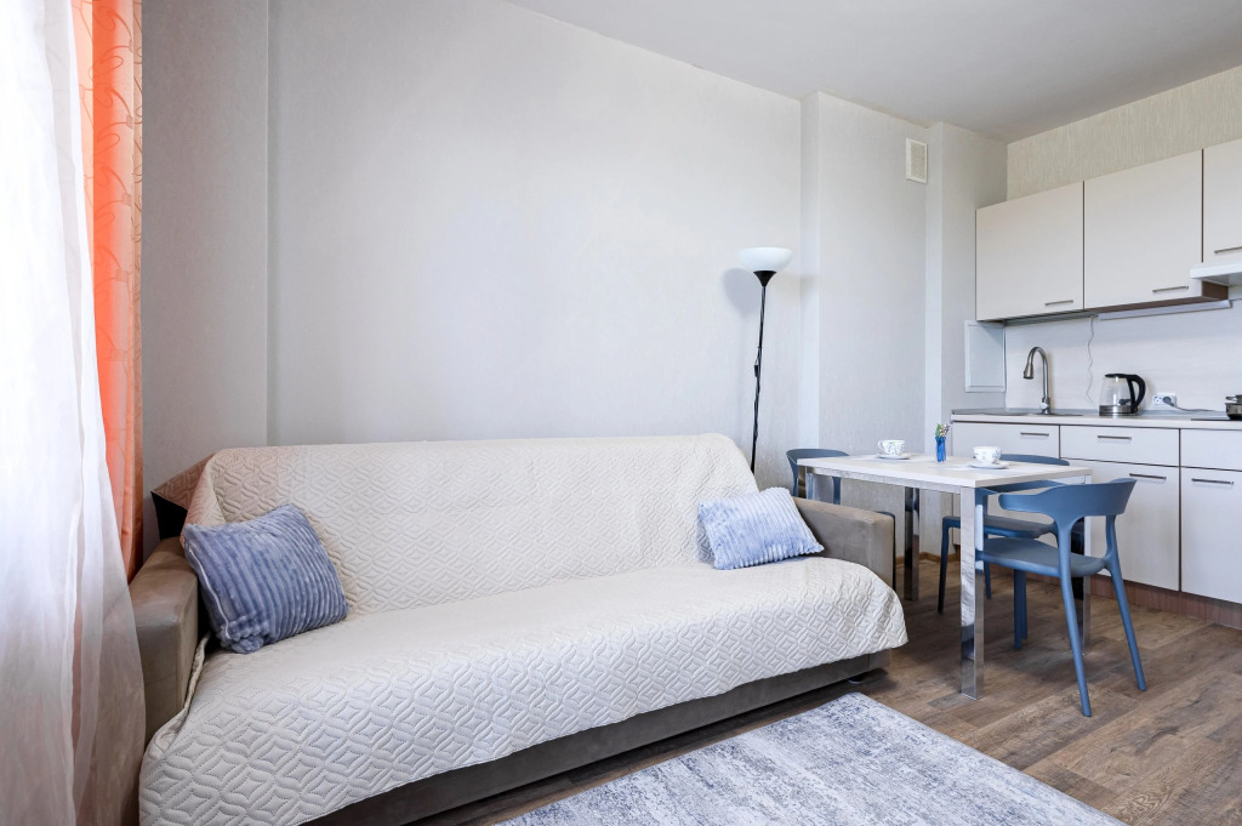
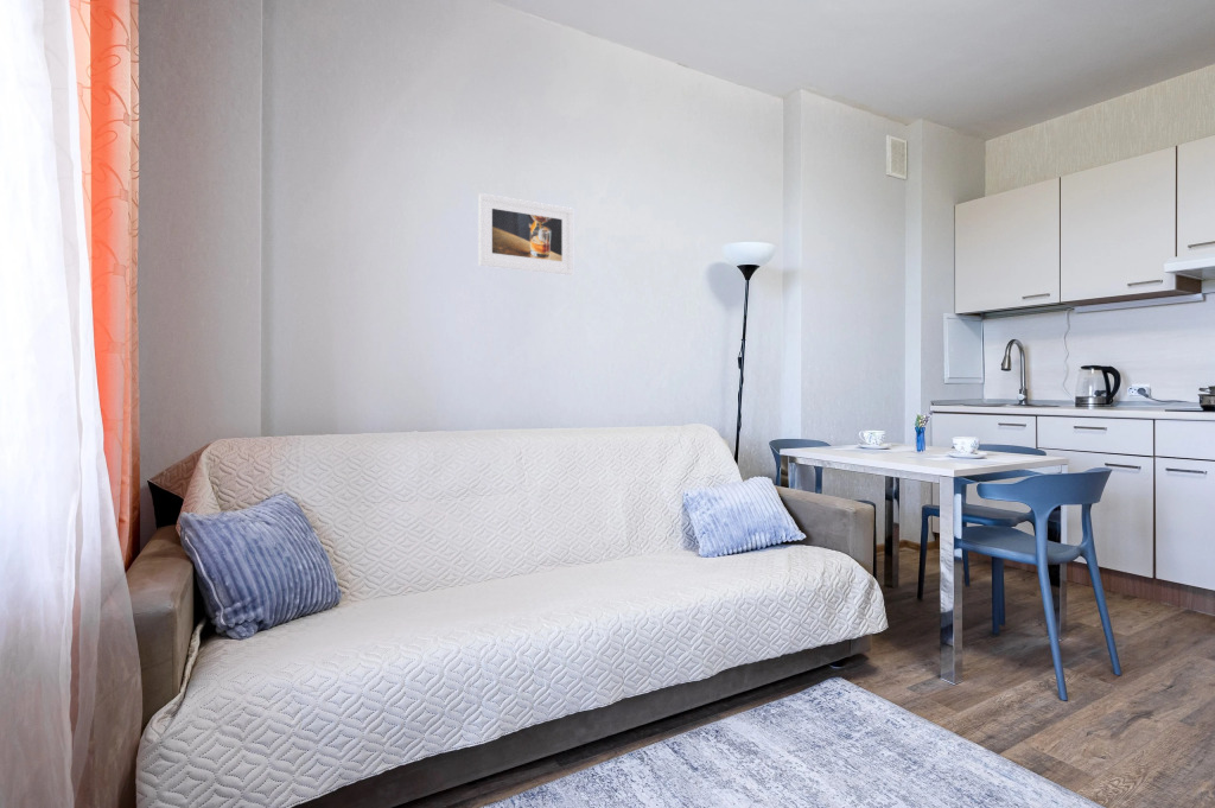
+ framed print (527, 235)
